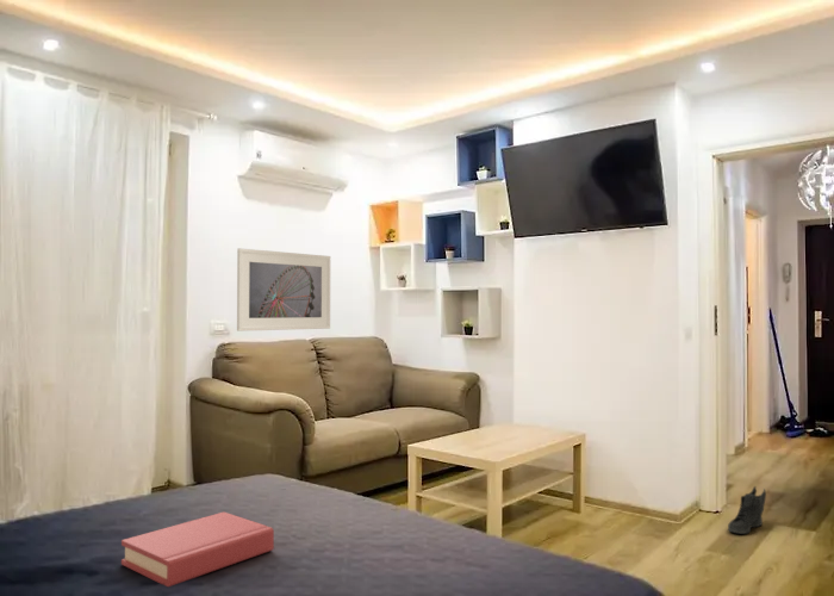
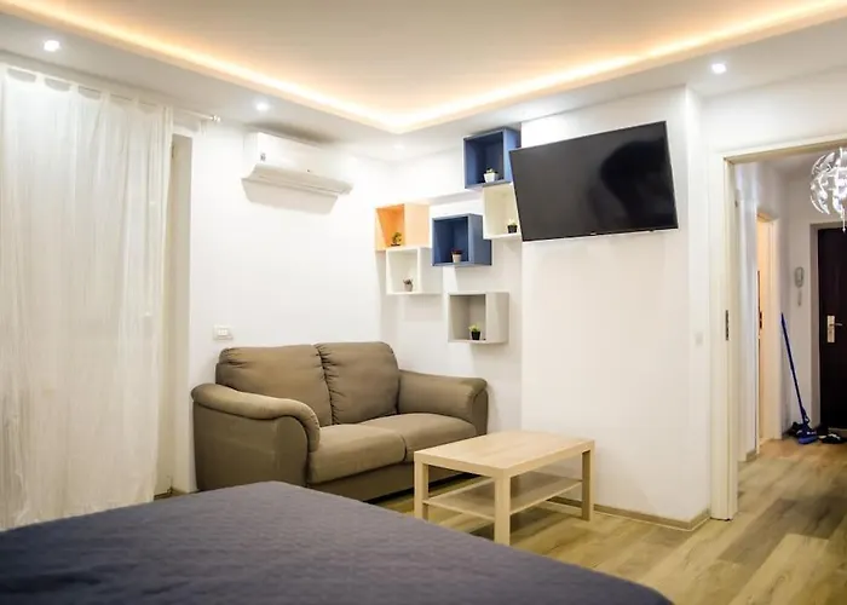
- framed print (286, 291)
- hardback book (199, 545)
- sneaker (746, 509)
